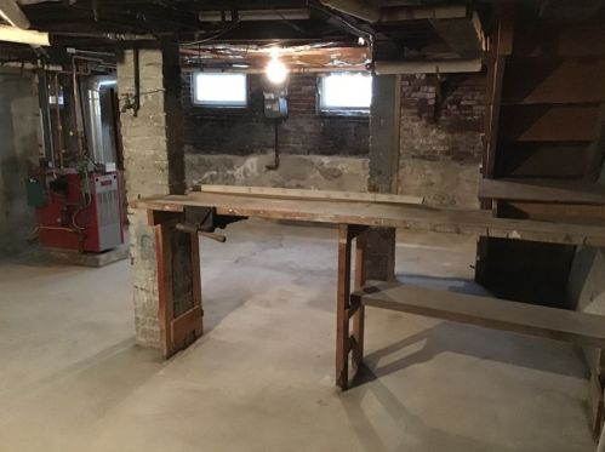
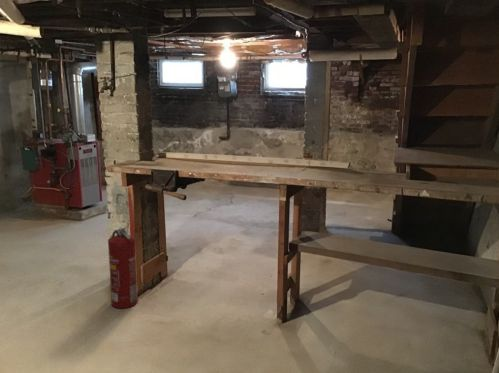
+ fire extinguisher (121, 263)
